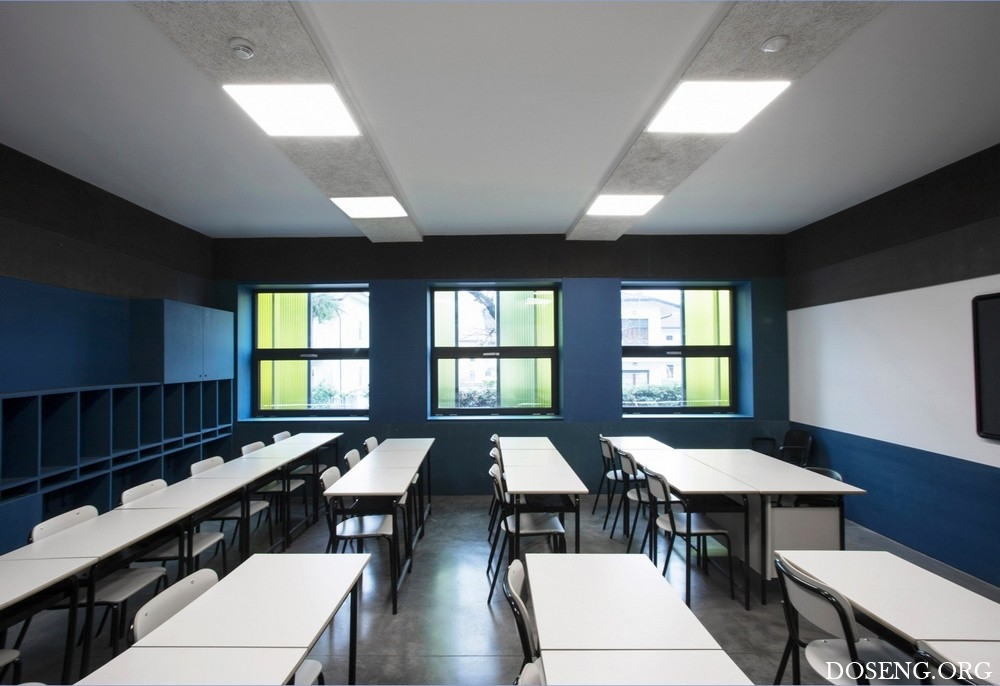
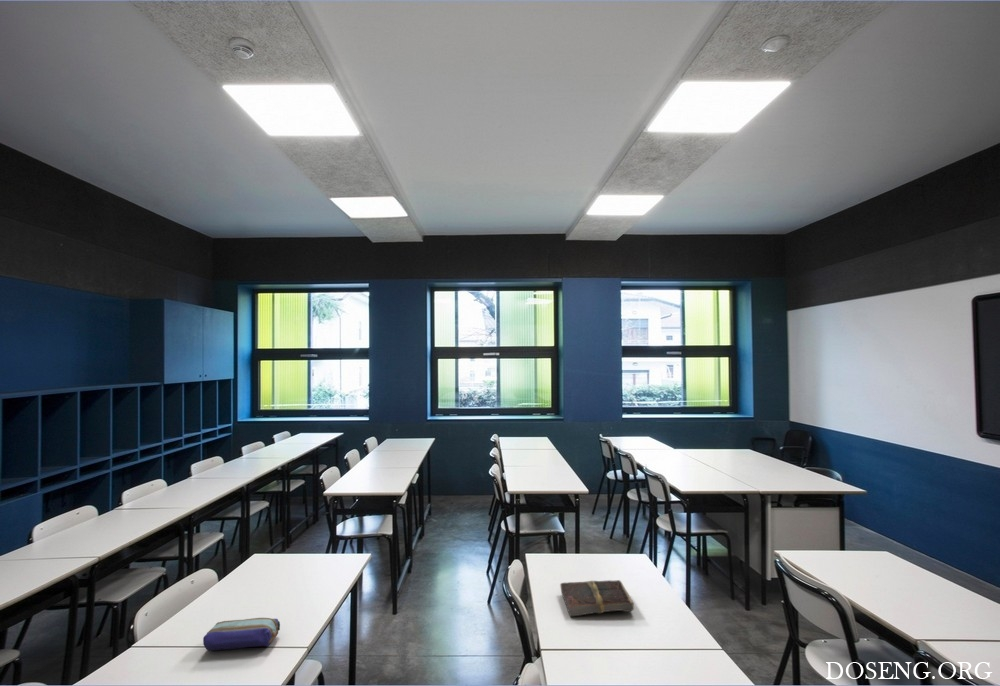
+ pencil case (242, 634)
+ book (596, 596)
